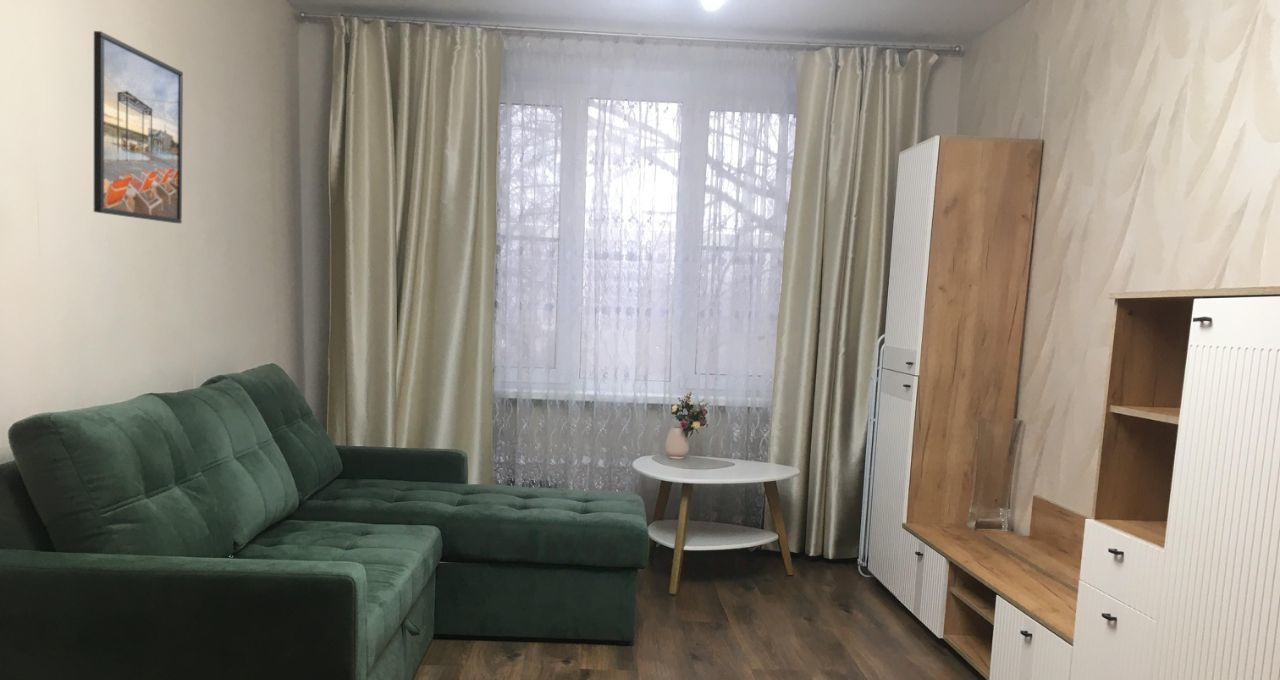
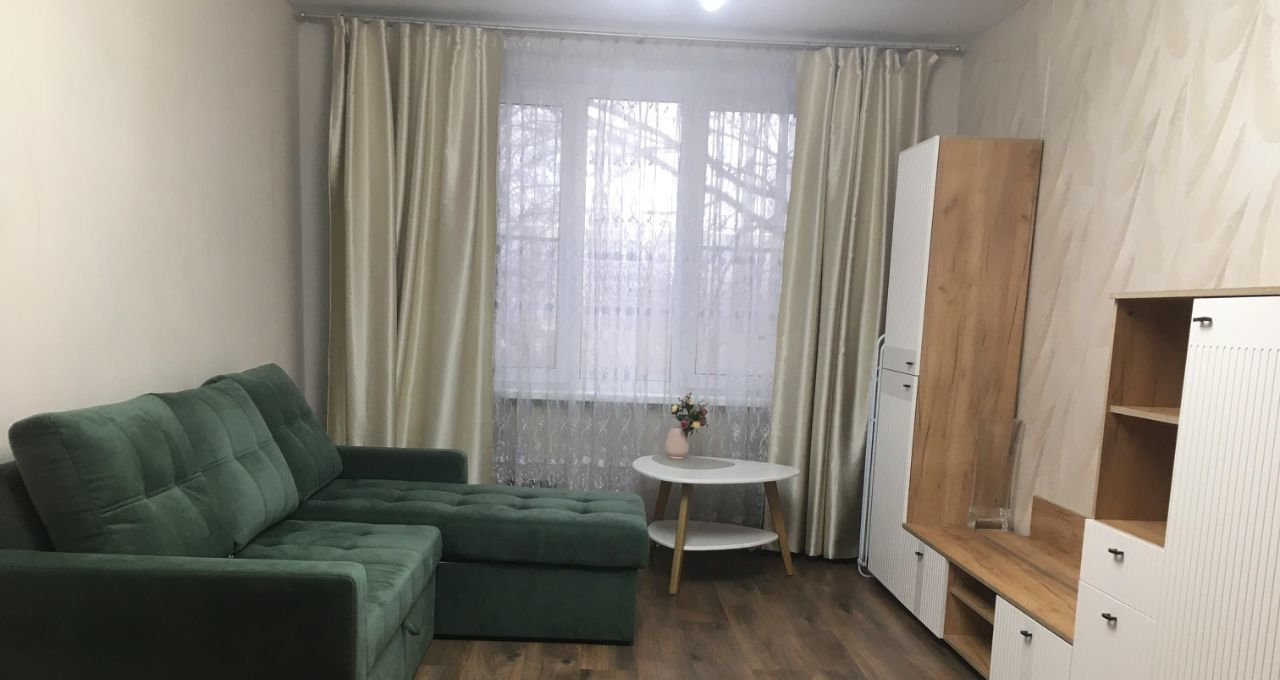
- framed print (141, 136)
